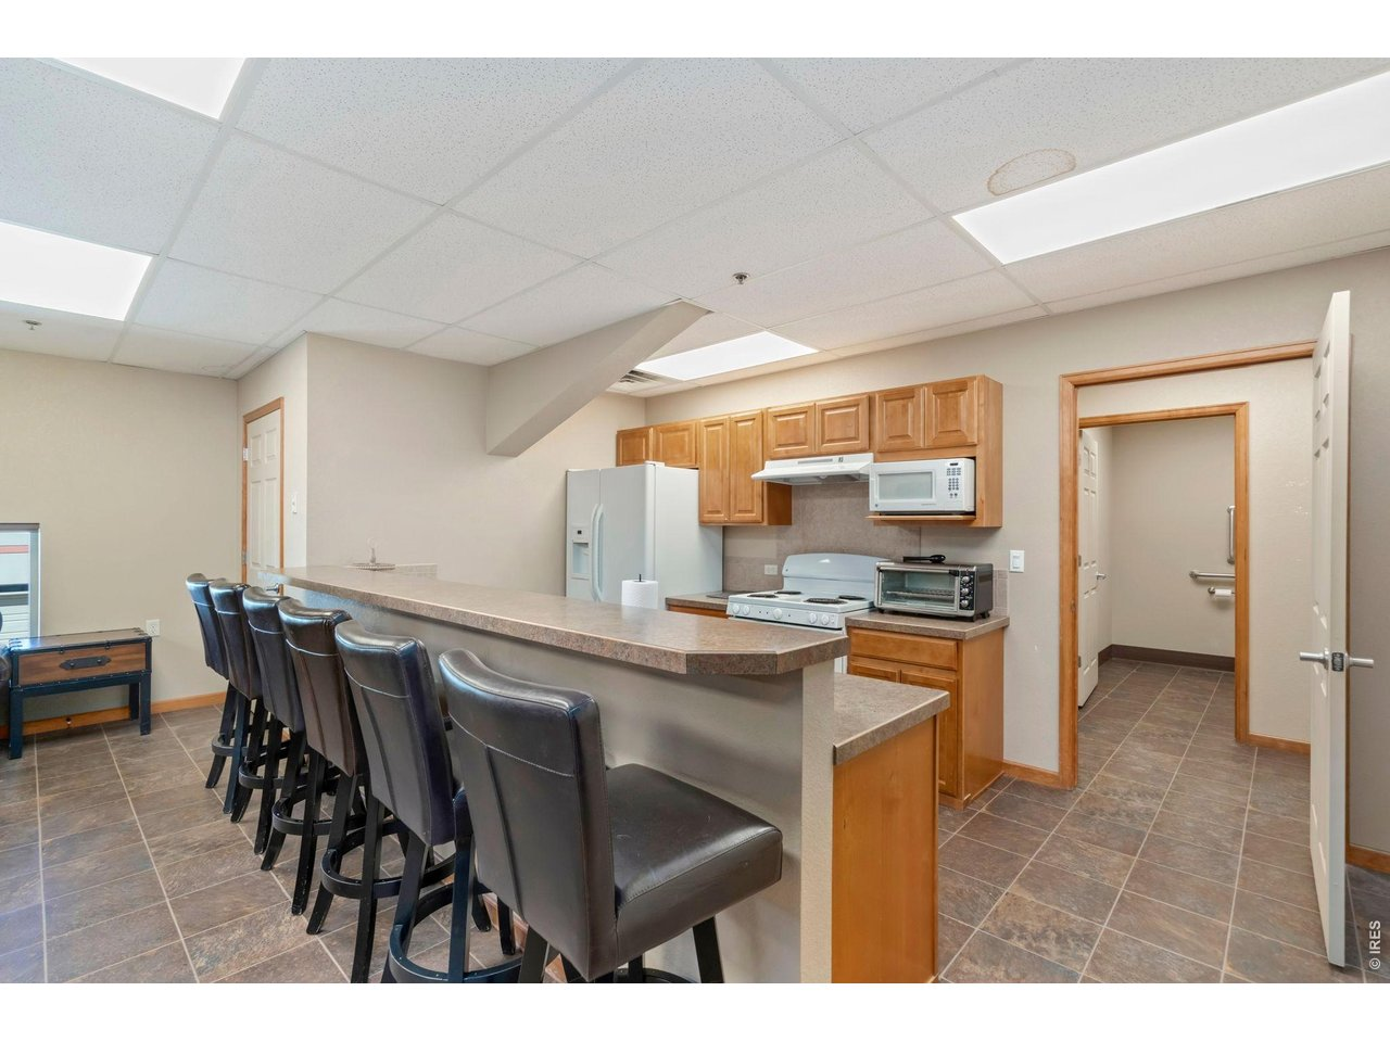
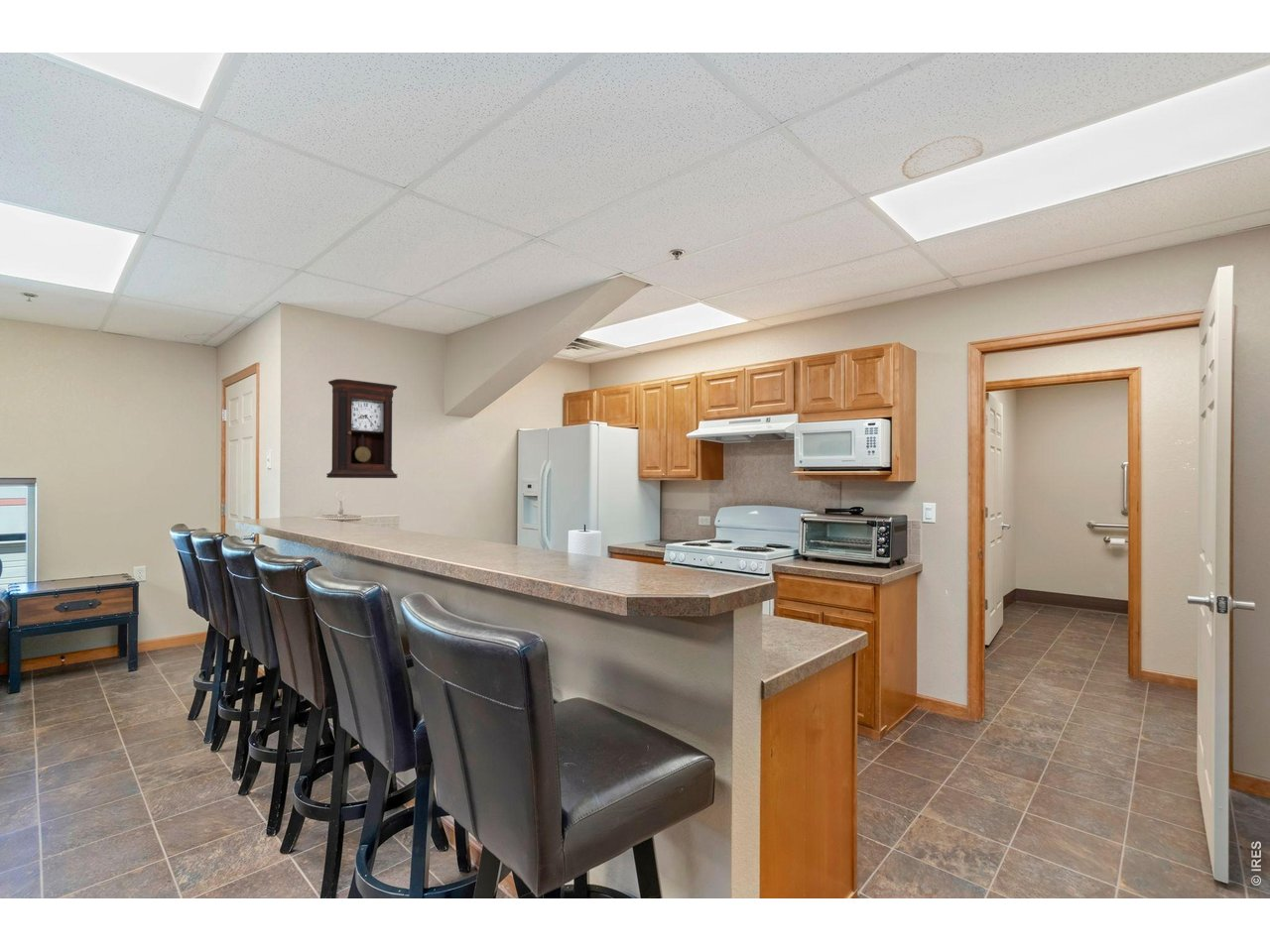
+ pendulum clock (364, 430)
